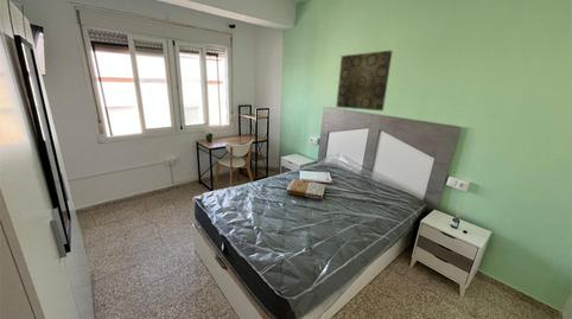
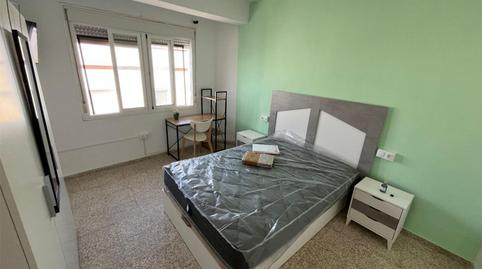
- wall art (361, 82)
